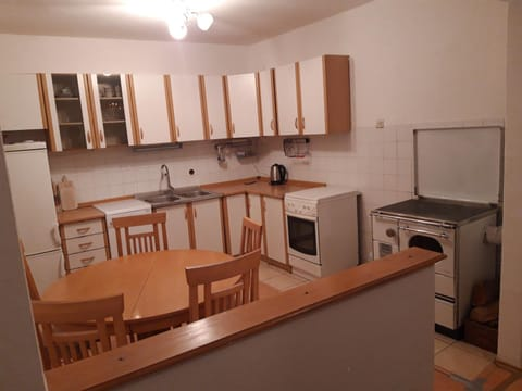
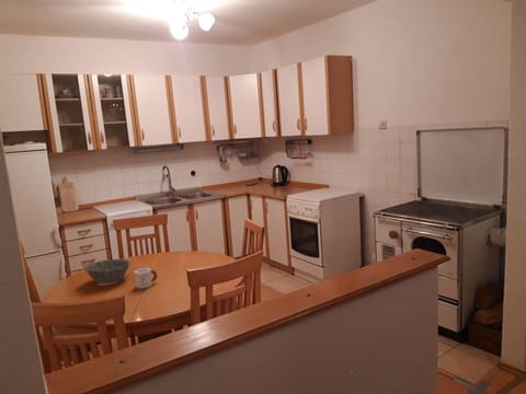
+ bowl (108, 271)
+ mug (146, 277)
